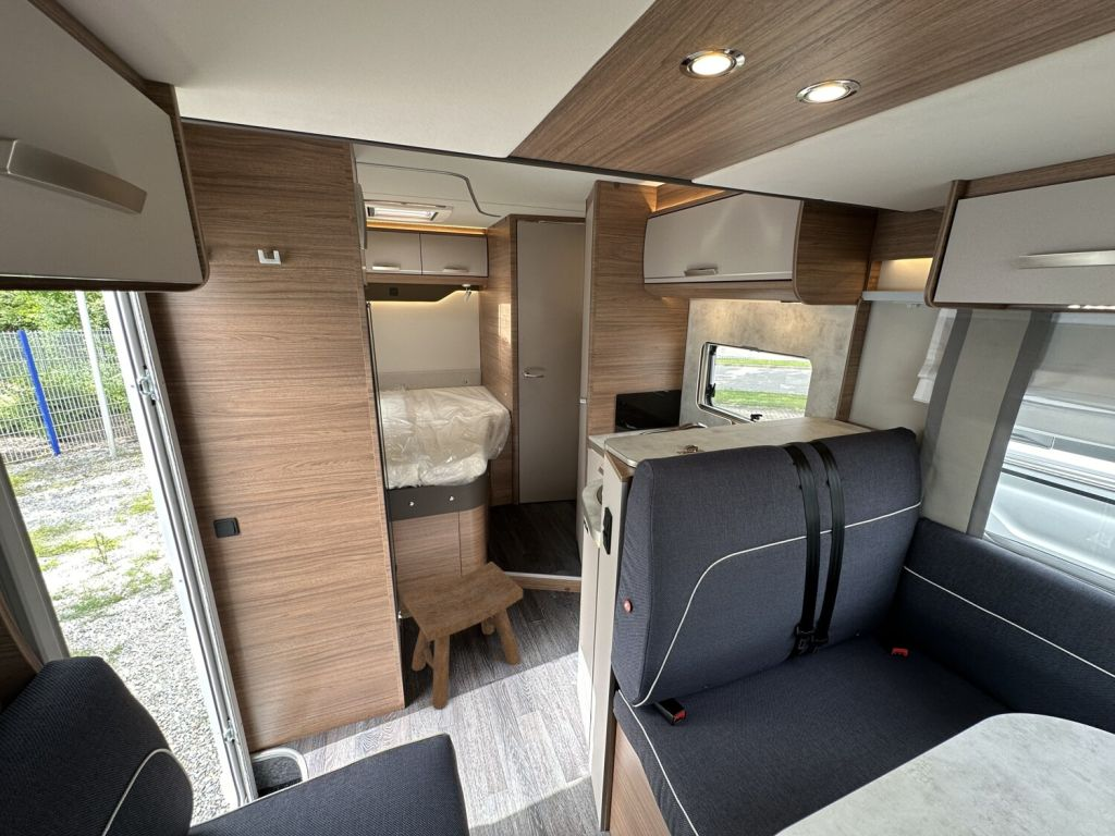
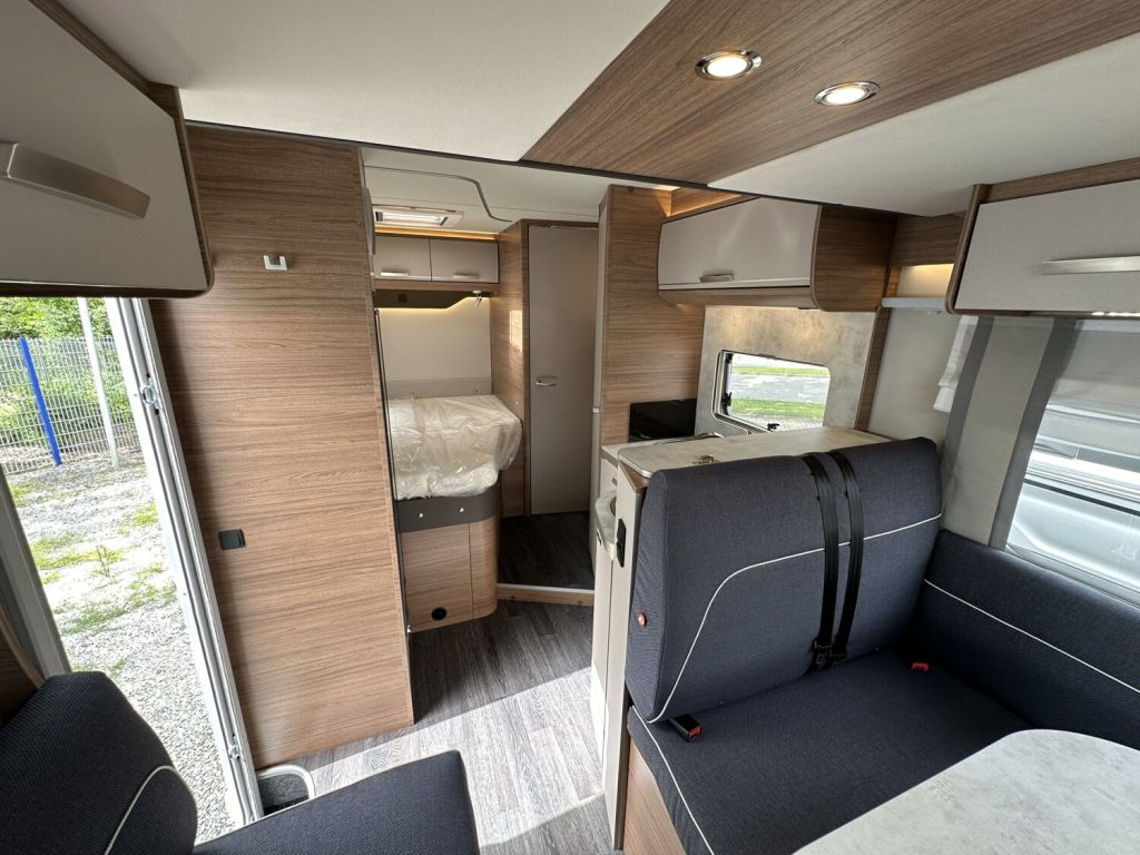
- stool (464, 628)
